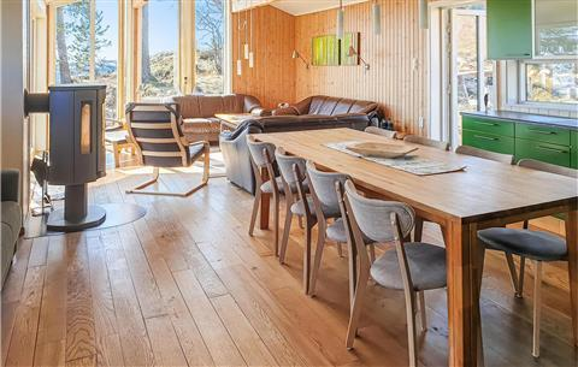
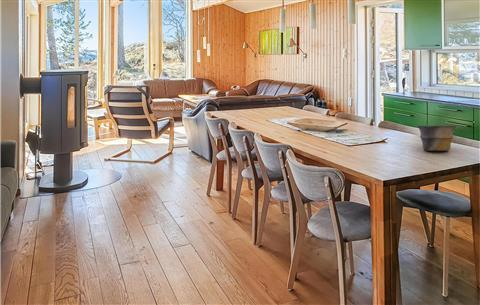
+ bowl (436, 137)
